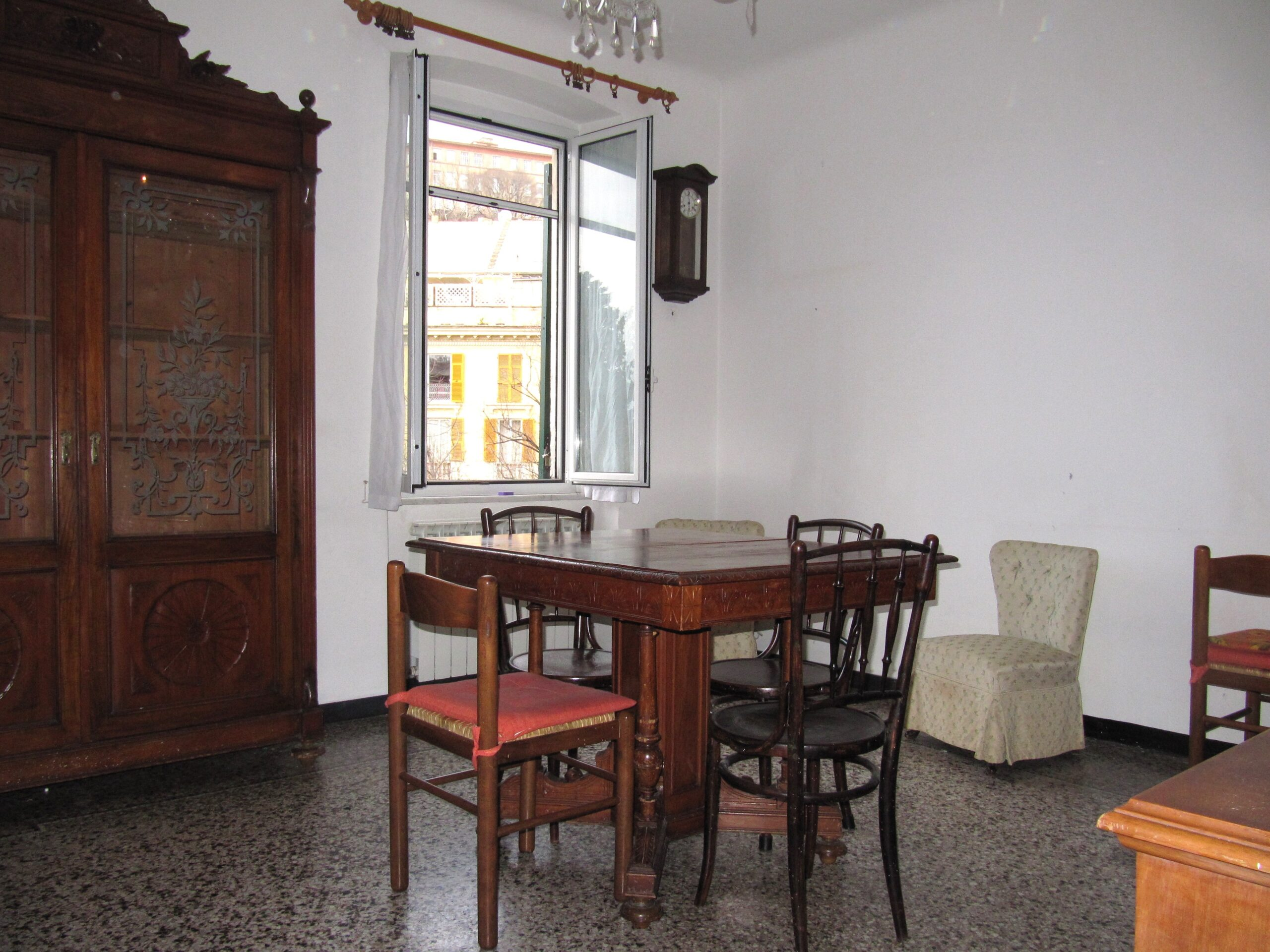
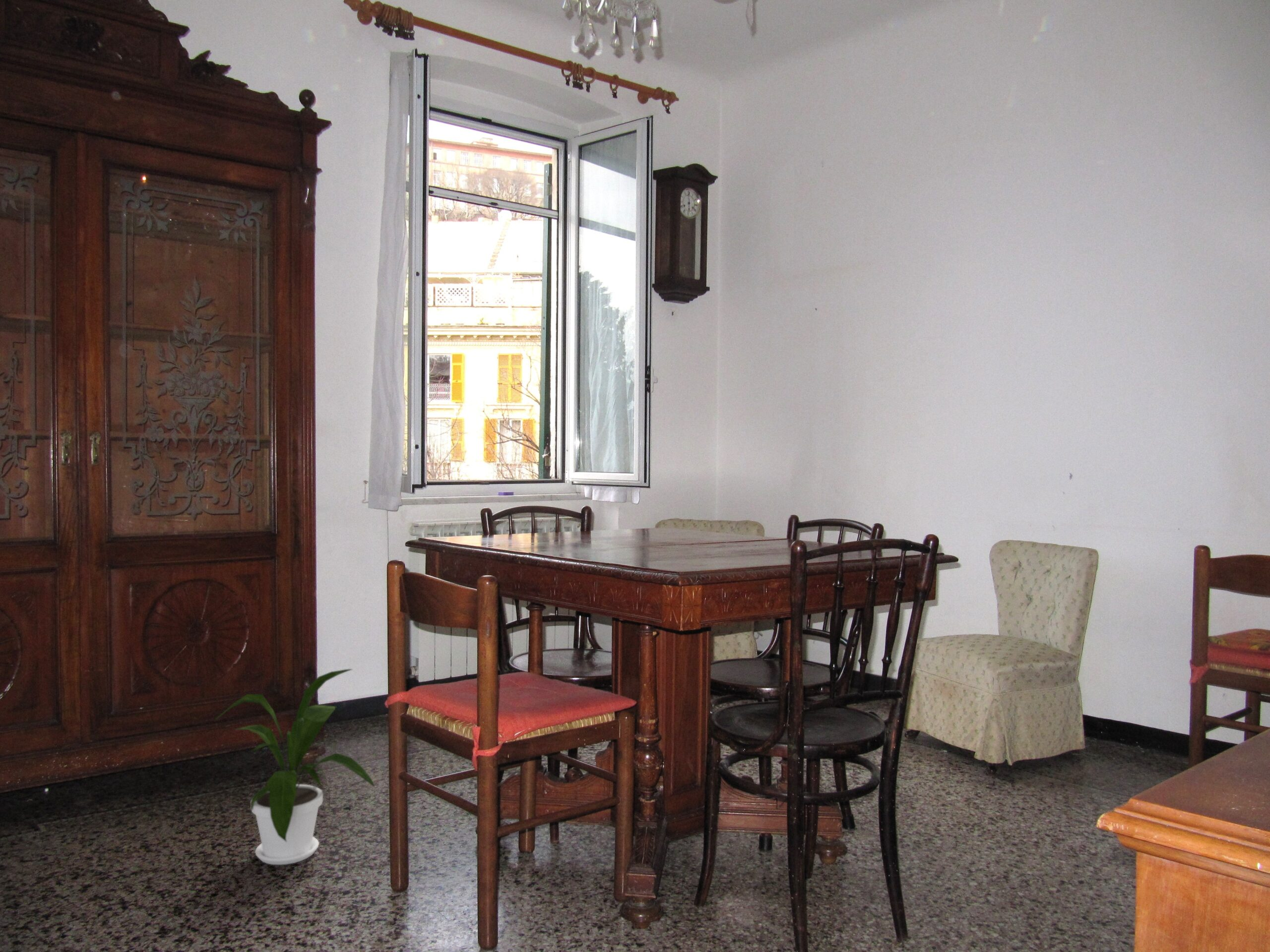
+ house plant (292, 764)
